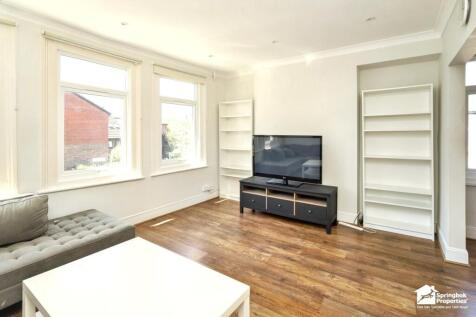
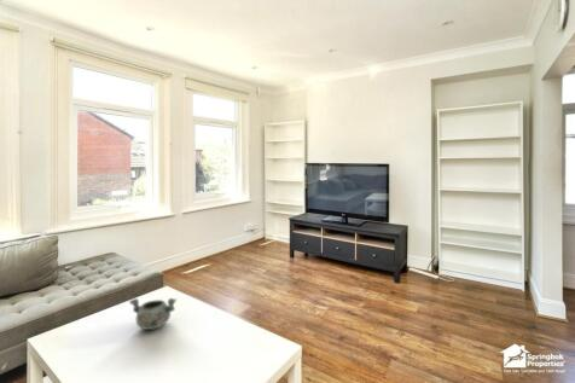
+ decorative bowl (152, 312)
